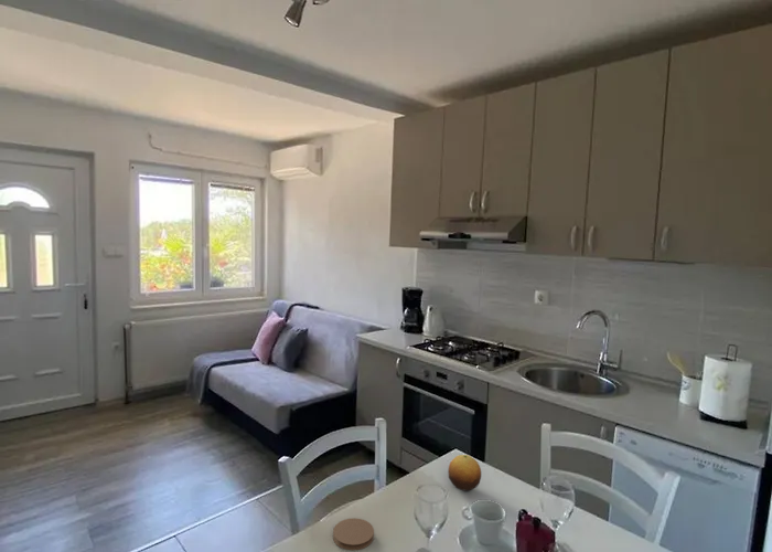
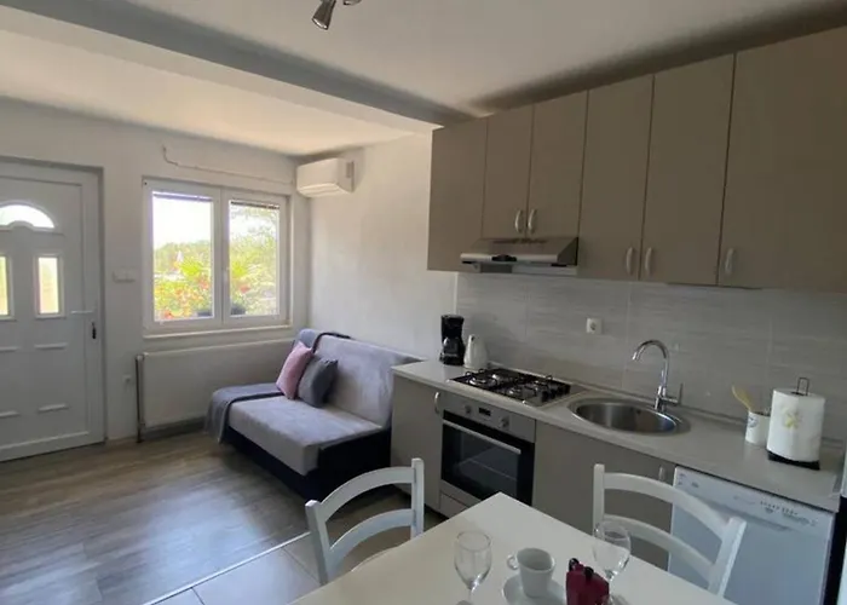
- coaster (353, 533)
- fruit (464, 471)
